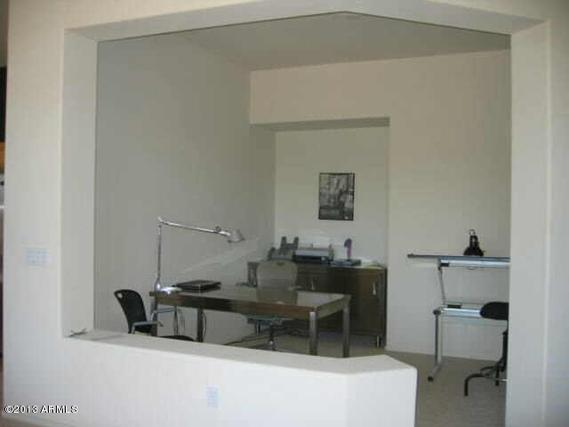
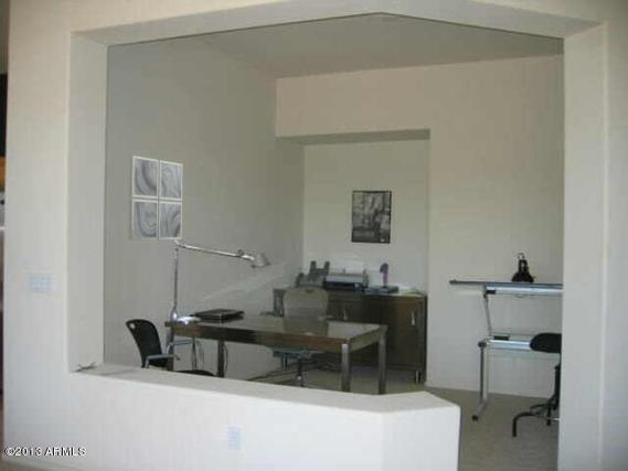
+ wall art (157, 201)
